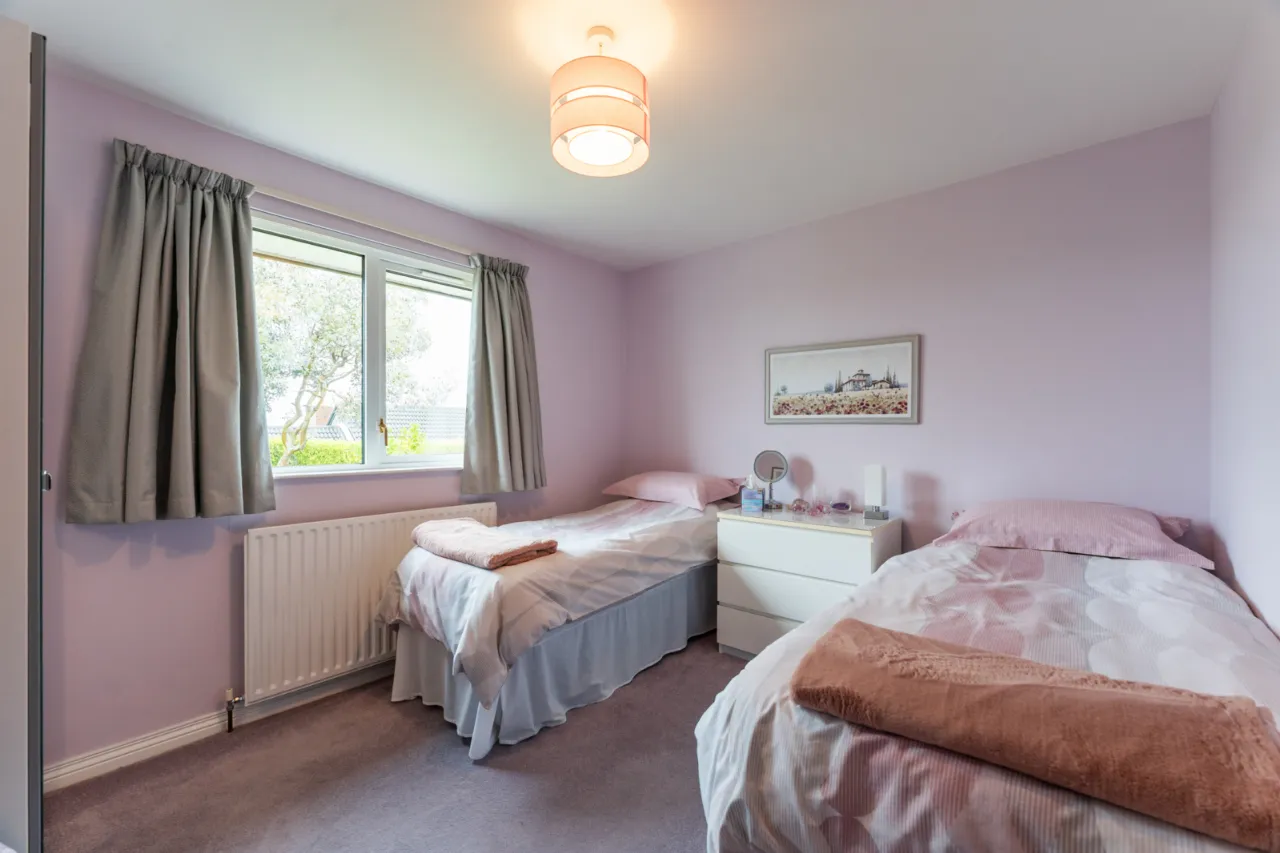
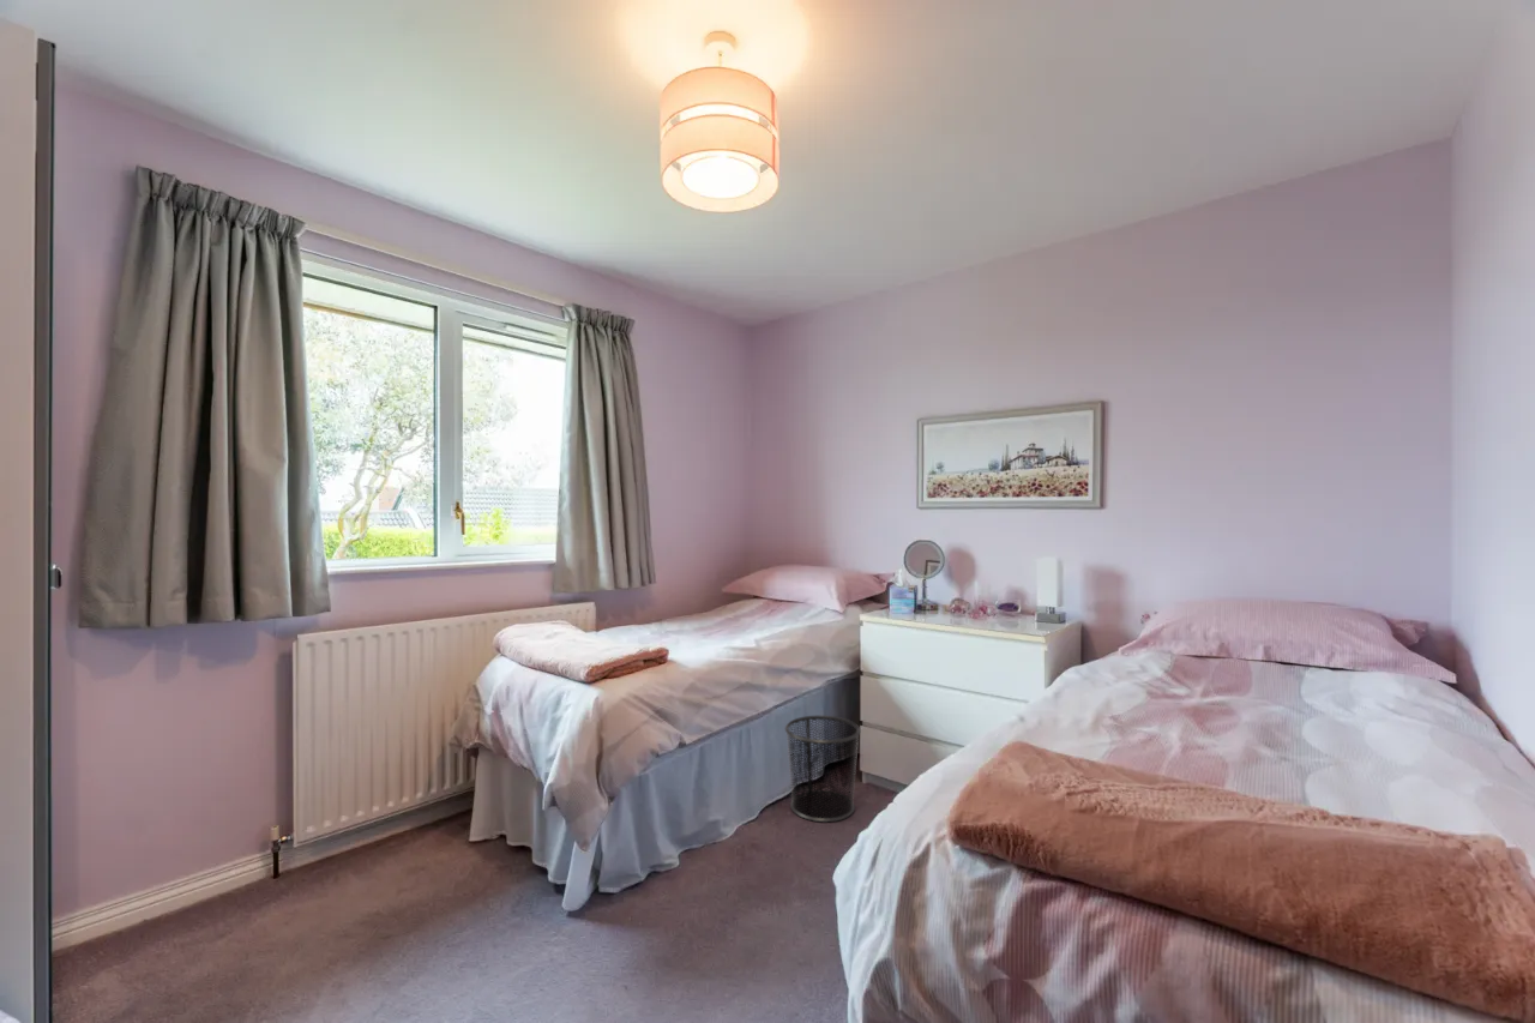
+ waste bin (823, 766)
